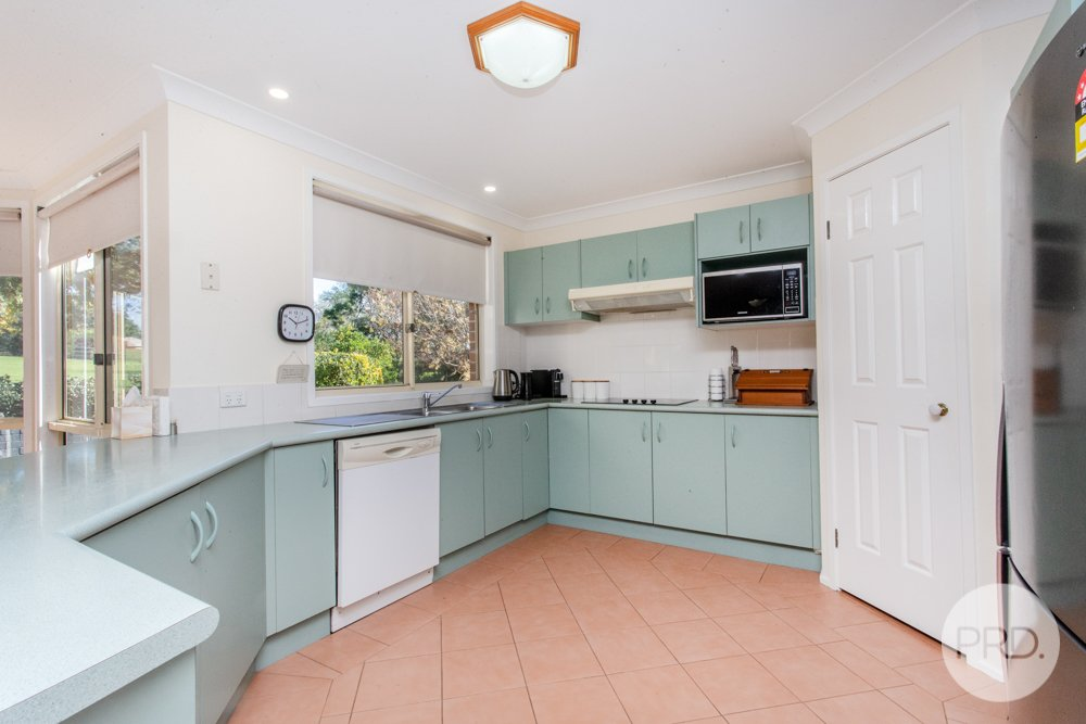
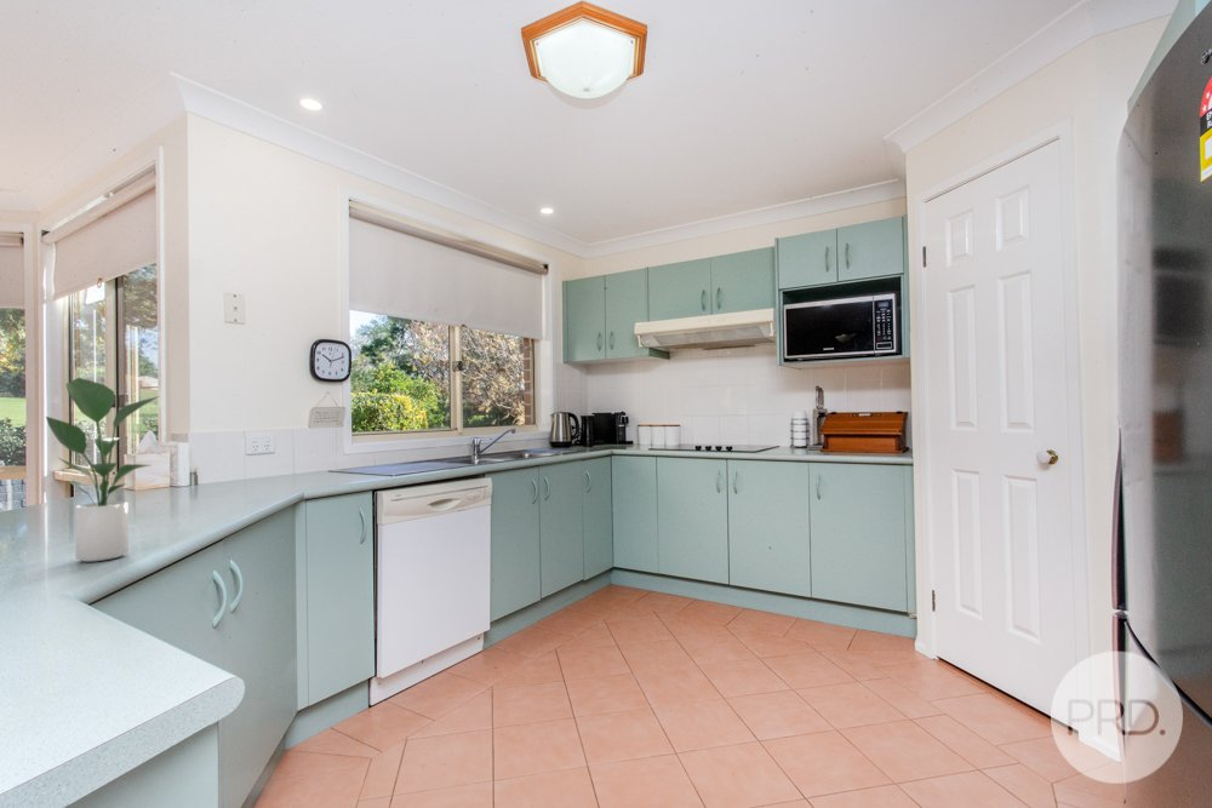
+ potted plant (97, 466)
